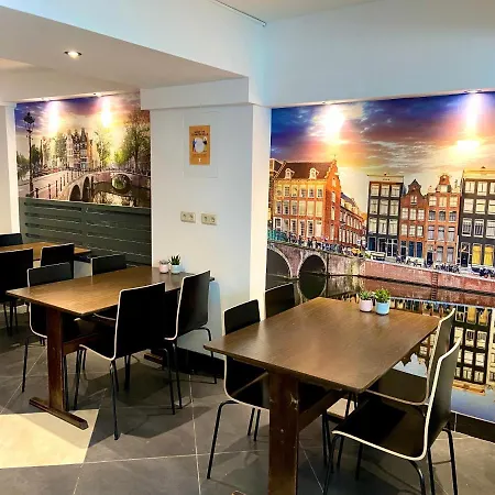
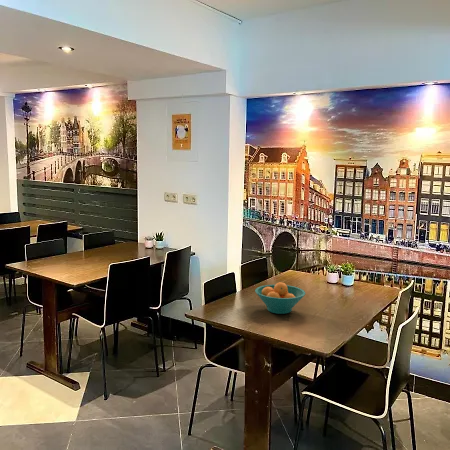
+ fruit bowl (279, 296)
